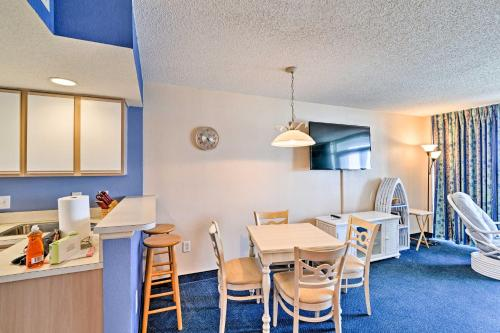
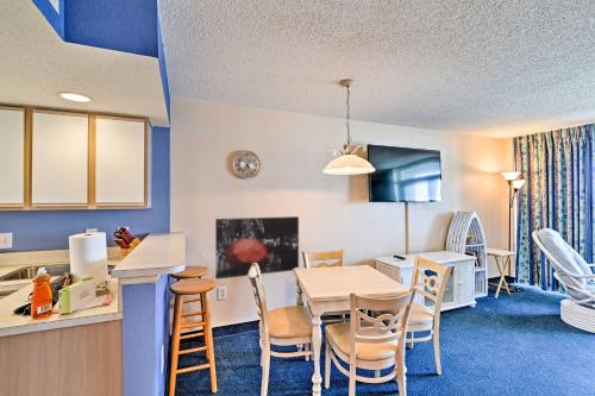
+ wall art (259, 245)
